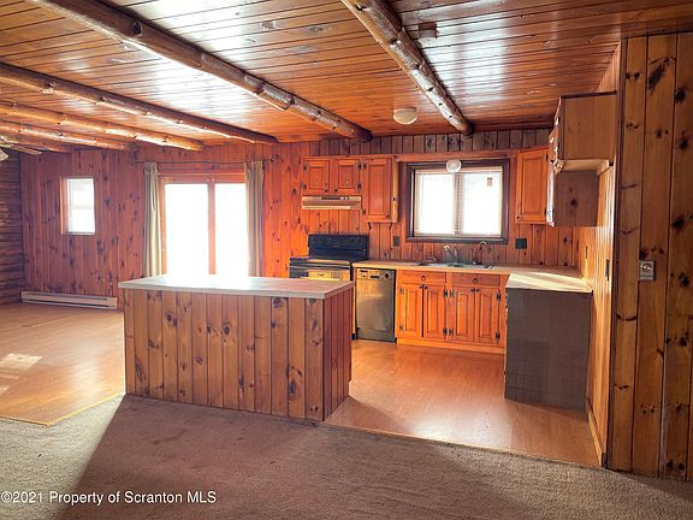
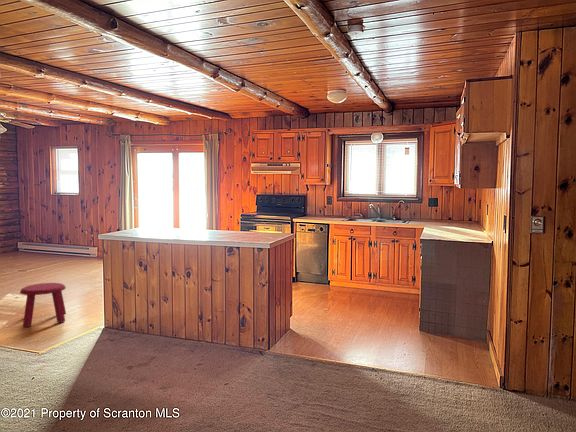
+ stool (41, 294)
